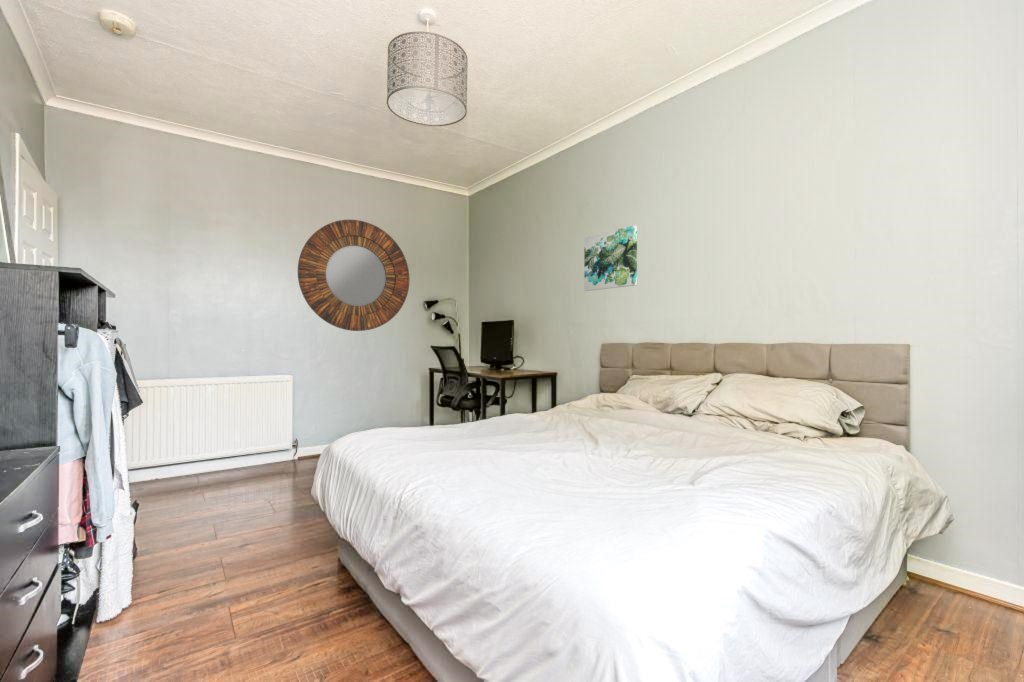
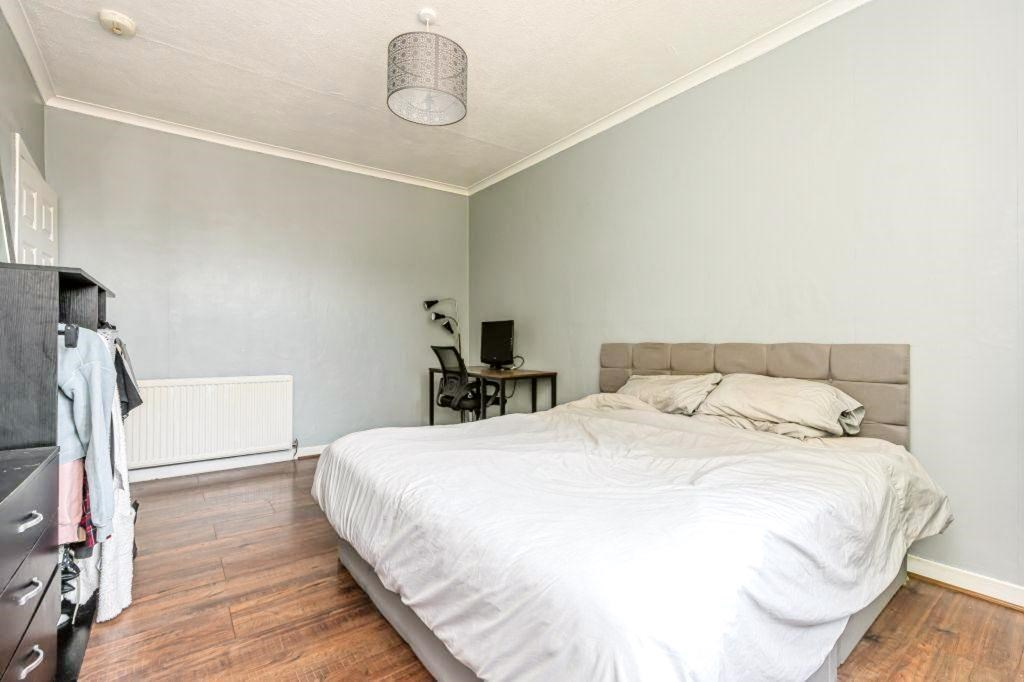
- wall art (609, 260)
- home mirror (357, 275)
